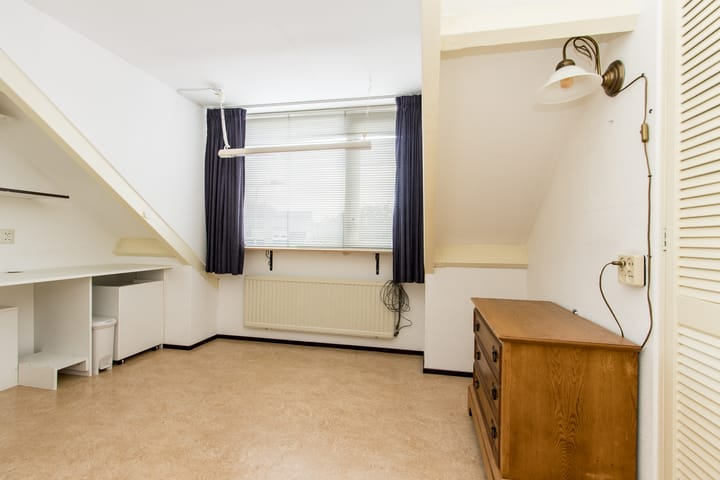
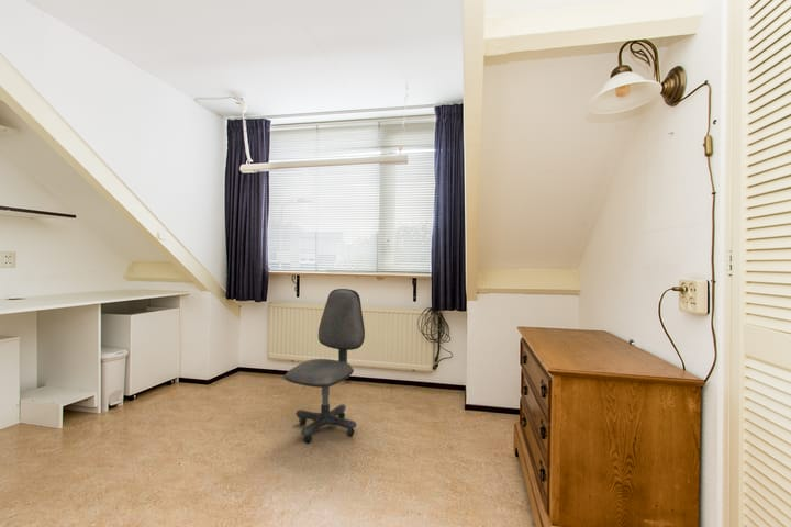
+ office chair (324, 360)
